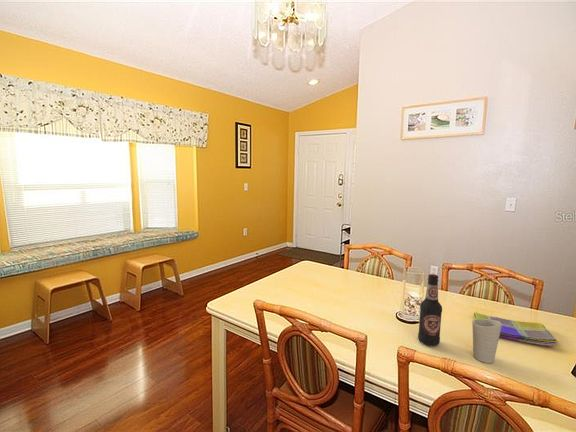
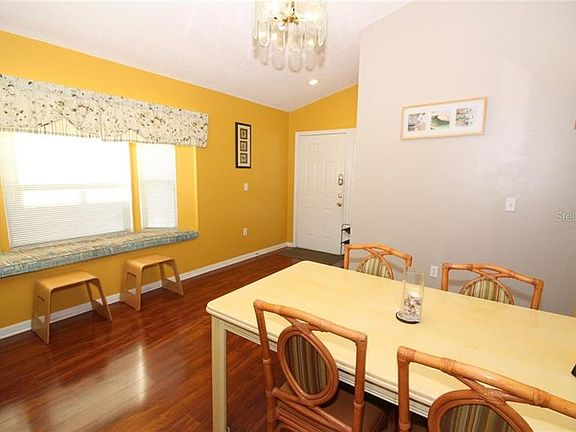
- cup (485, 339)
- bottle (430, 309)
- dish towel (511, 327)
